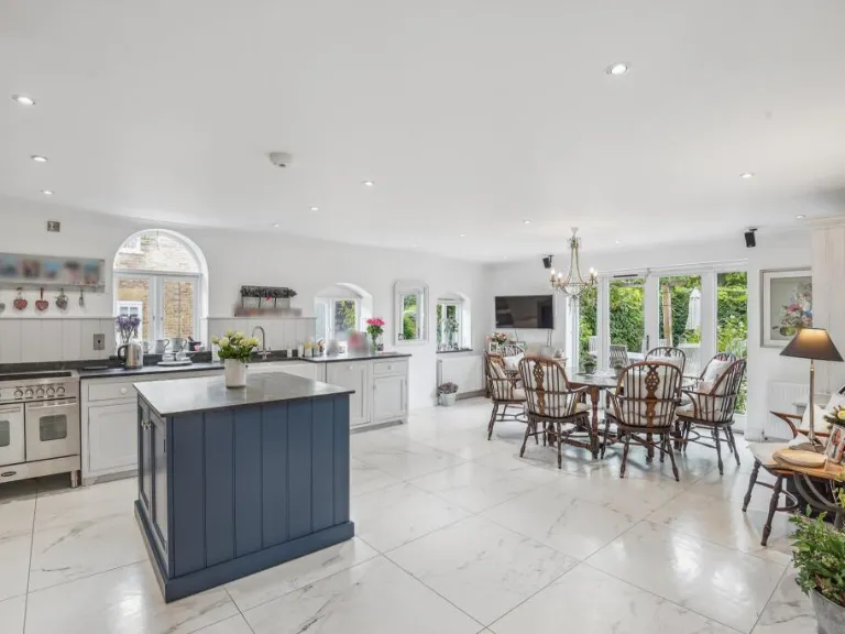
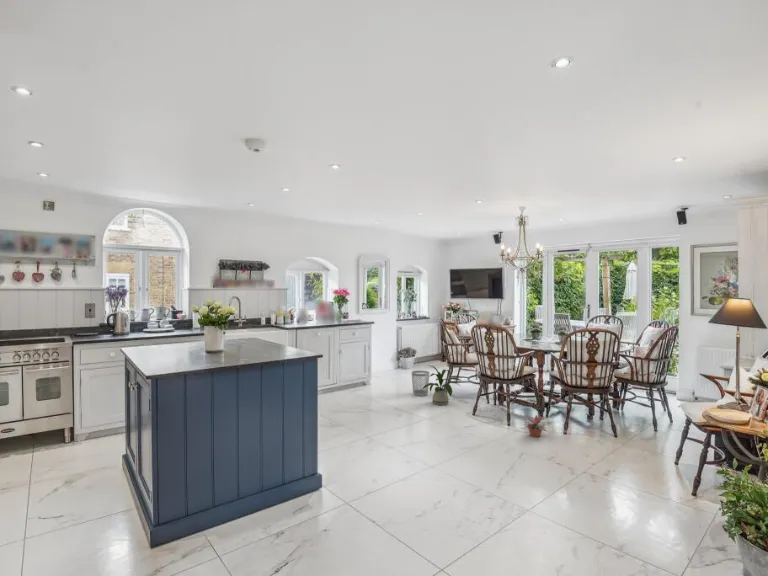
+ house plant (442, 385)
+ potted plant (535, 424)
+ wastebasket (420, 383)
